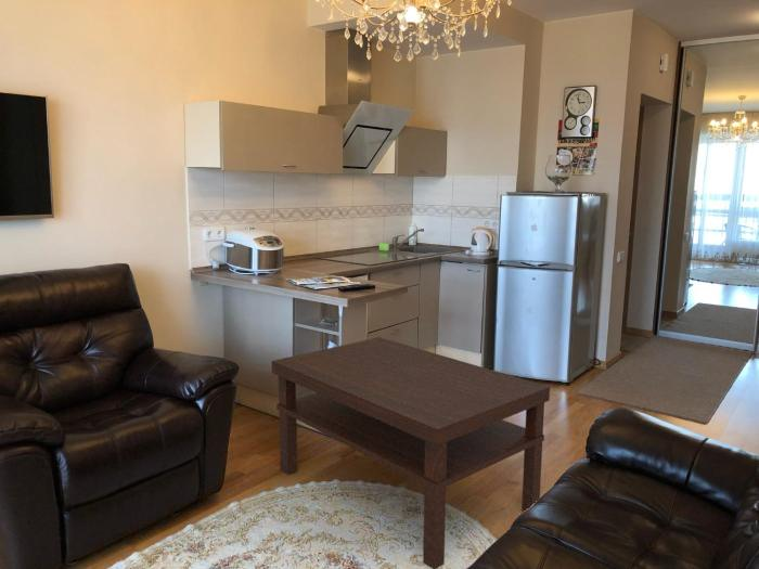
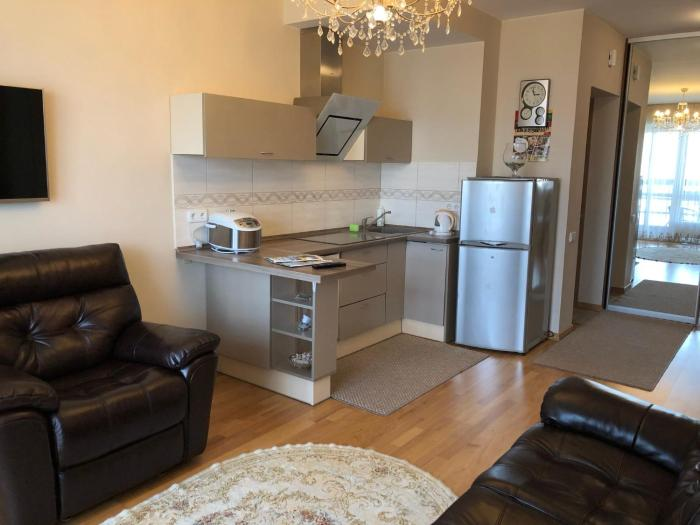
- coffee table (400, 431)
